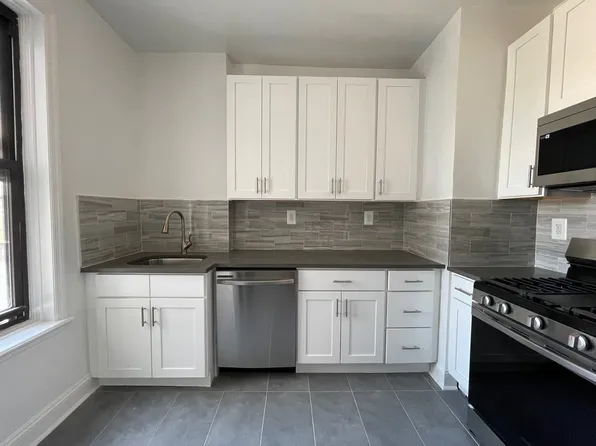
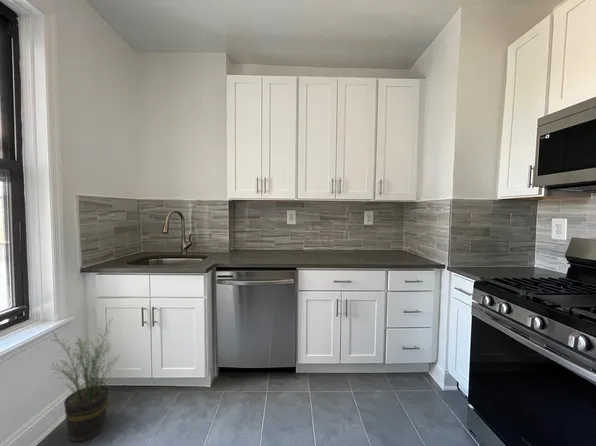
+ potted plant (84, 380)
